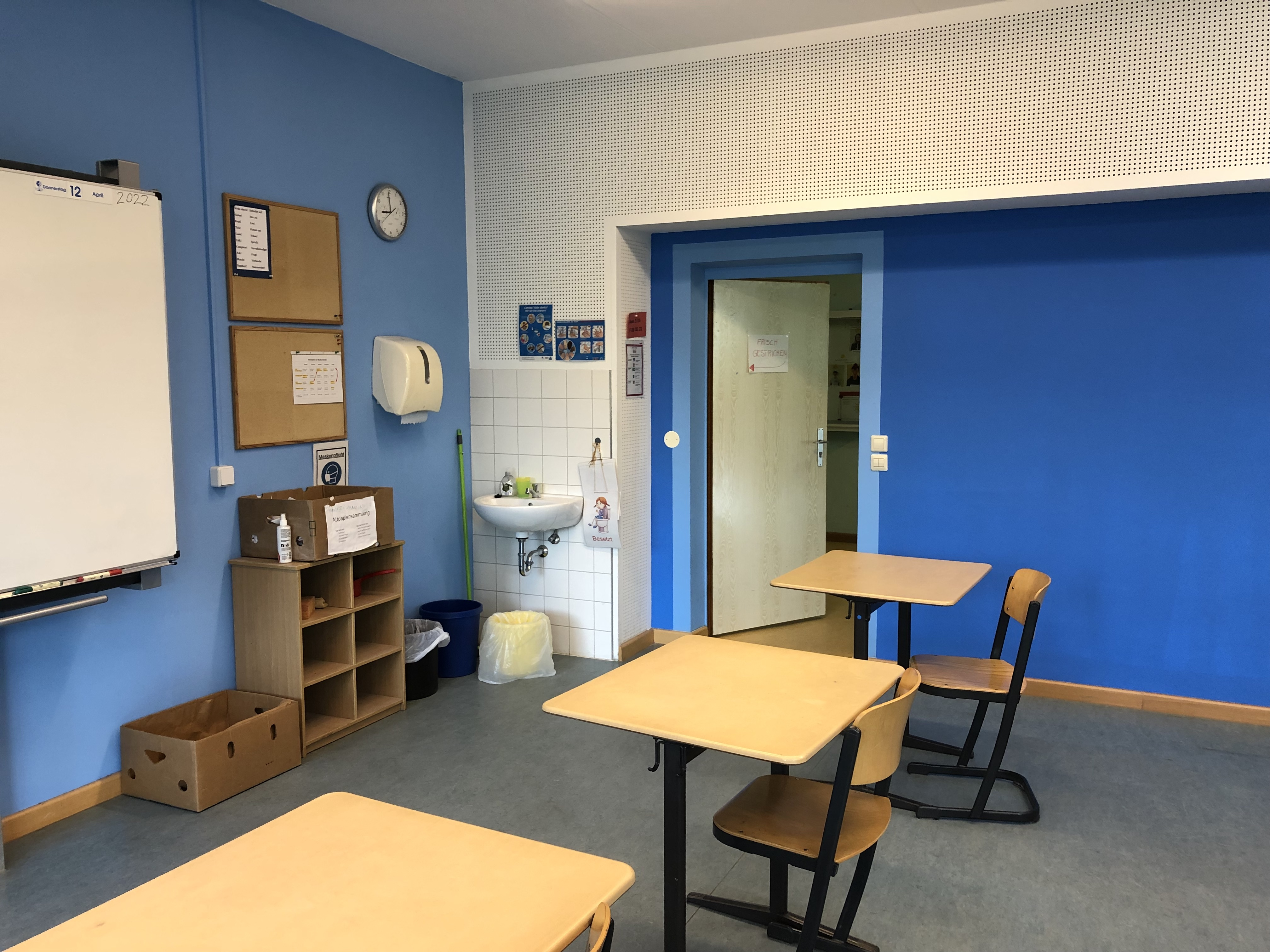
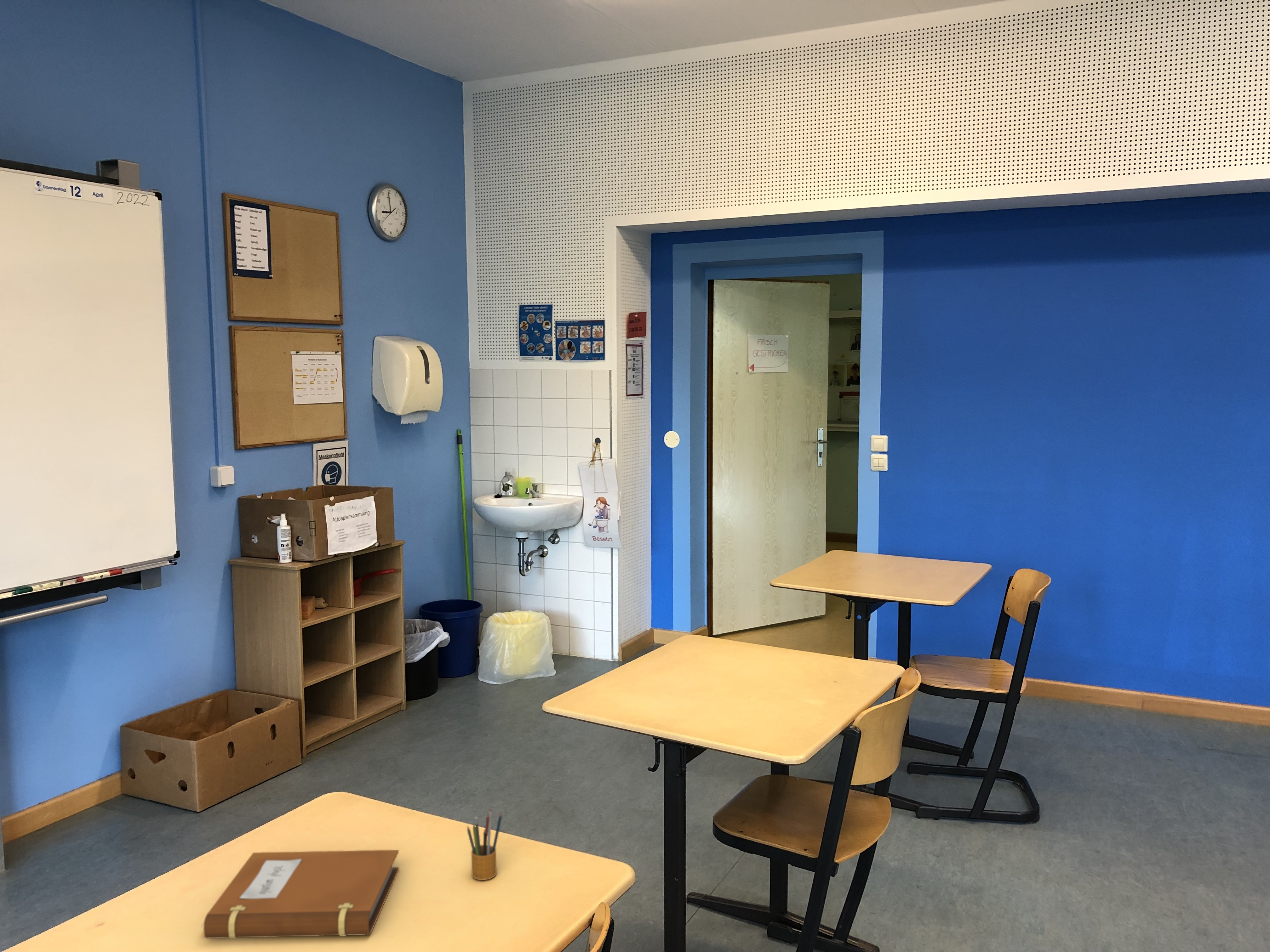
+ notebook (303, 892)
+ pencil box (484, 845)
